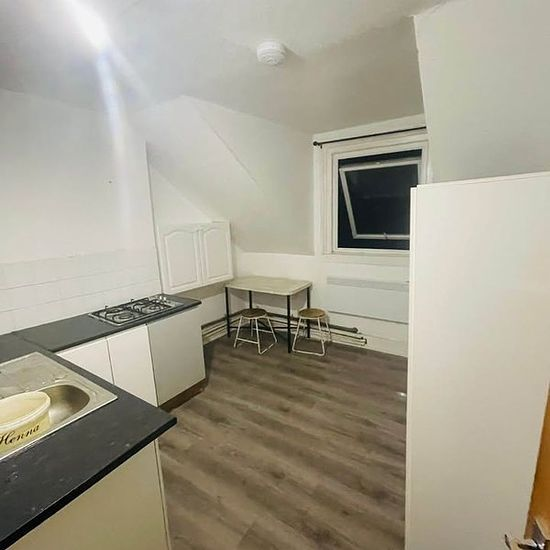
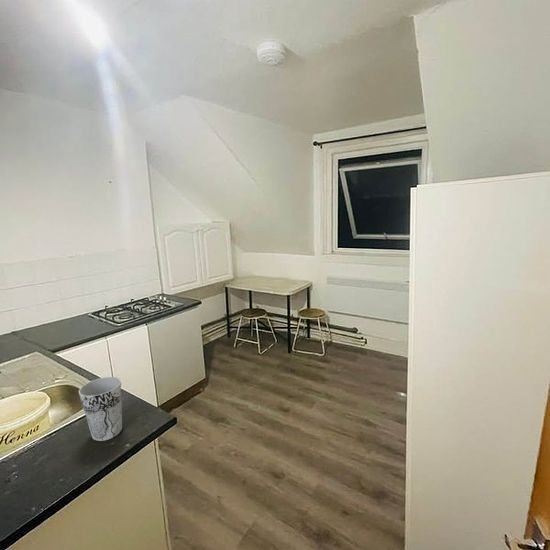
+ cup (103, 409)
